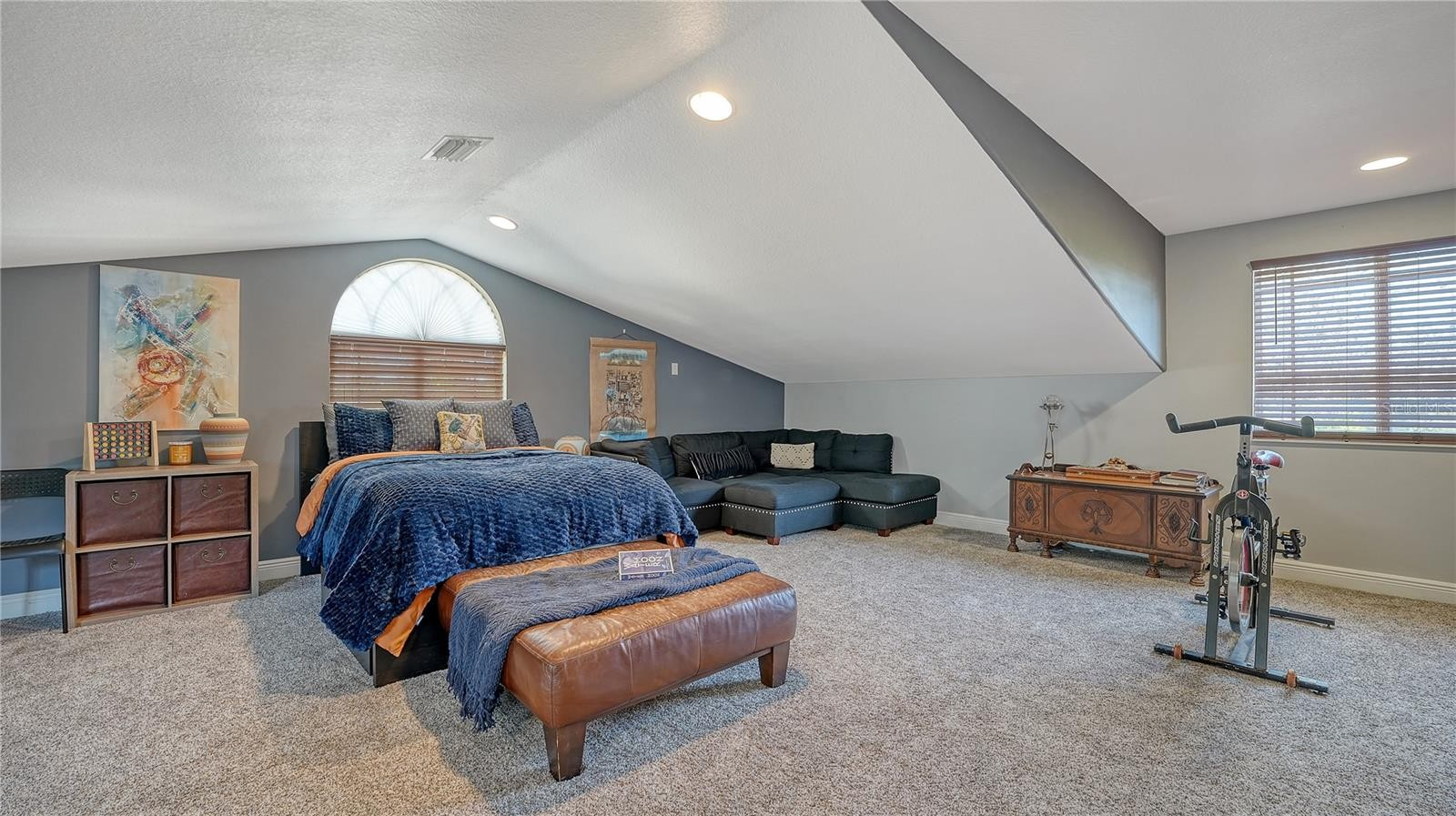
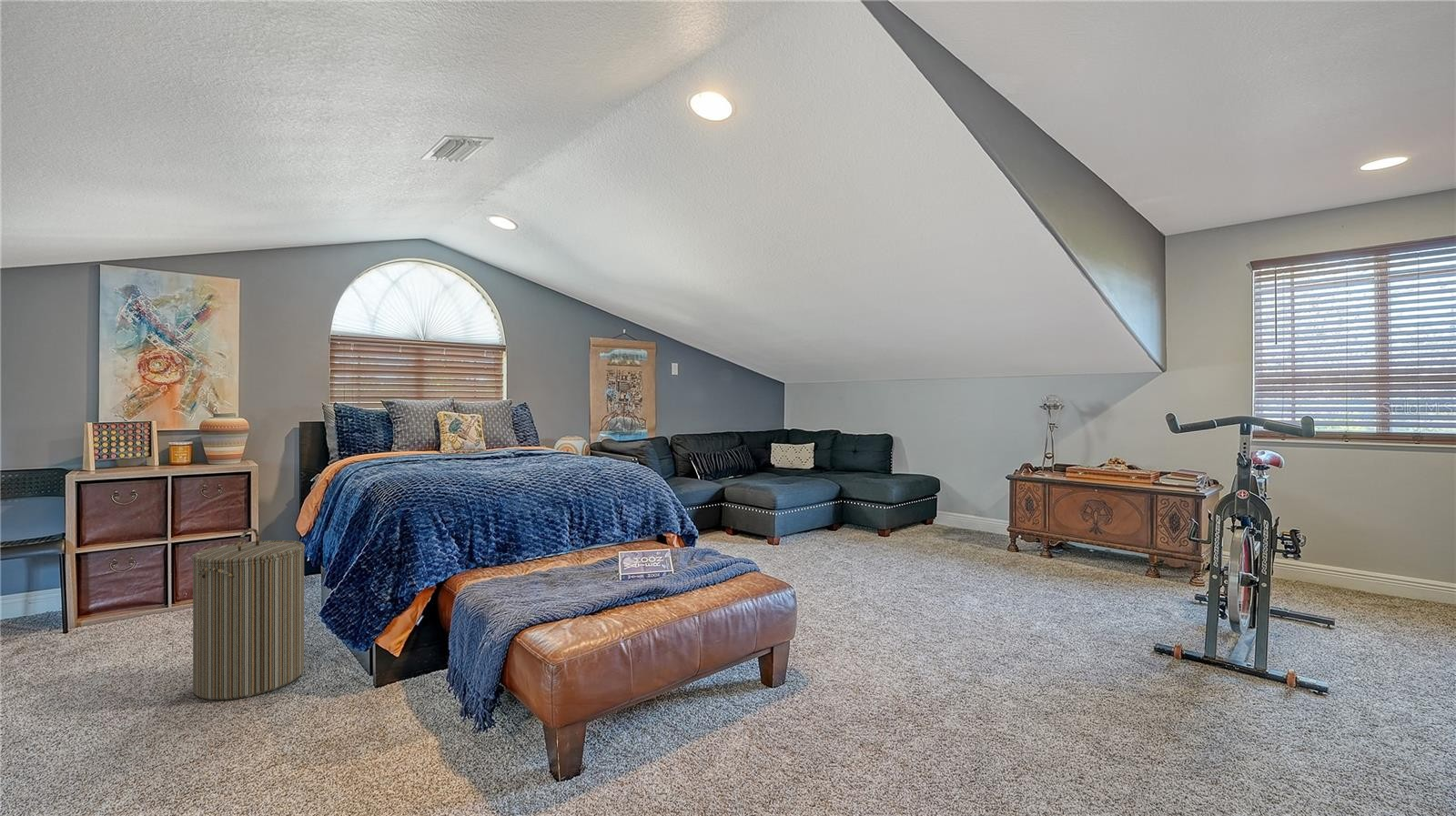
+ laundry hamper (250, 604)
